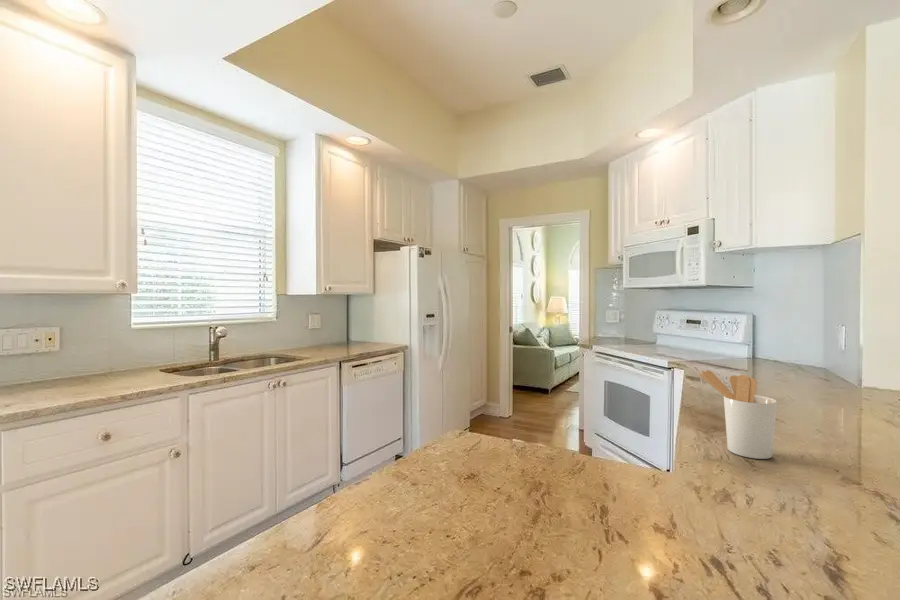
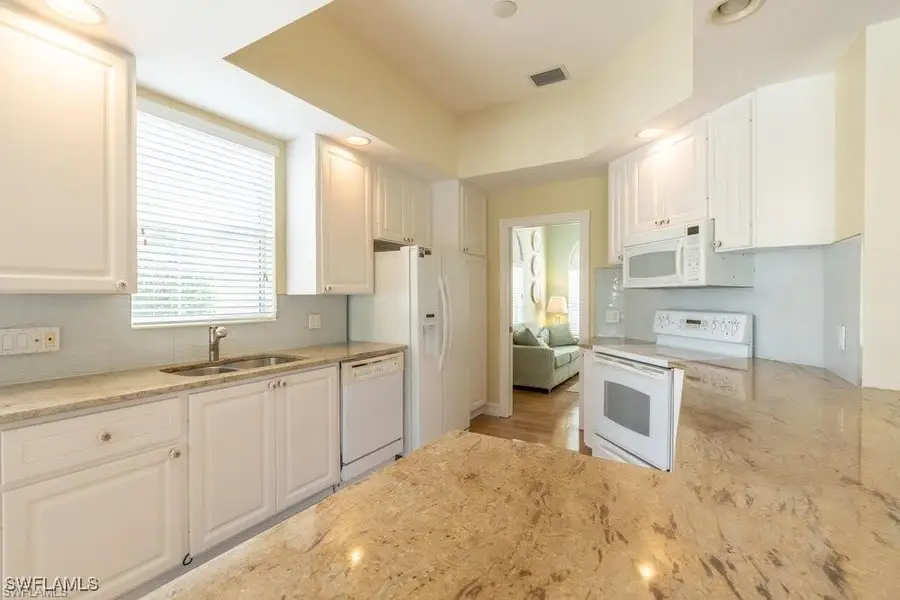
- utensil holder (735, 410)
